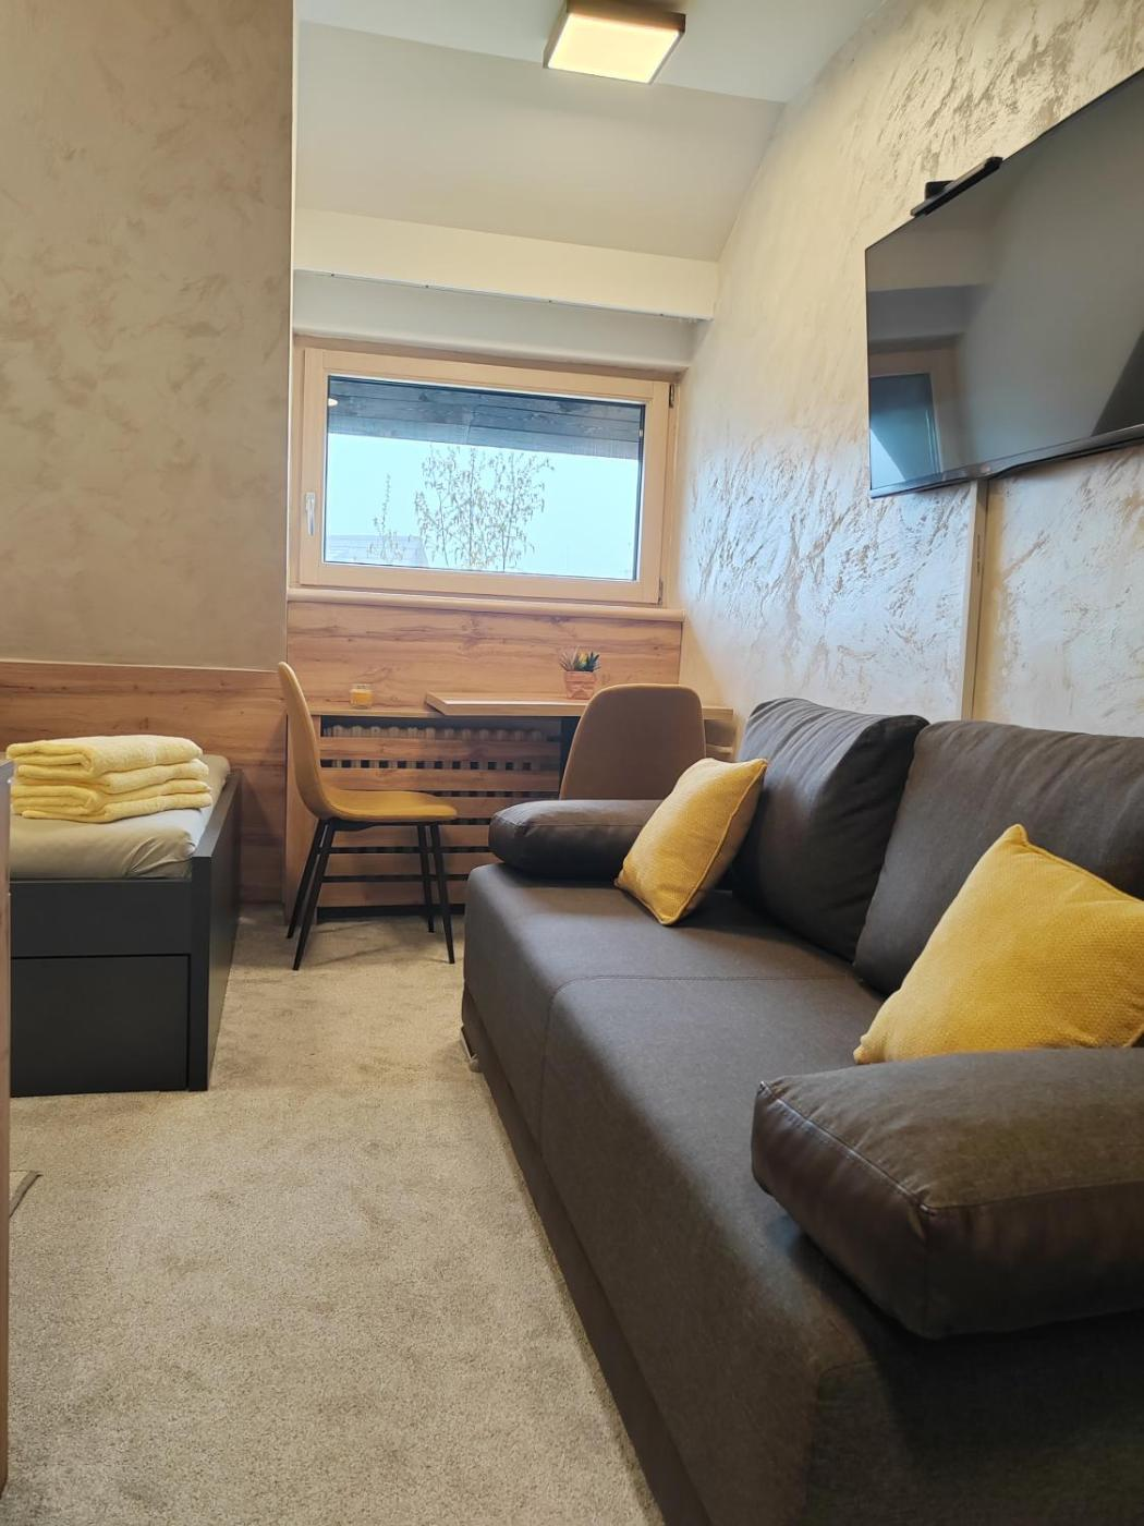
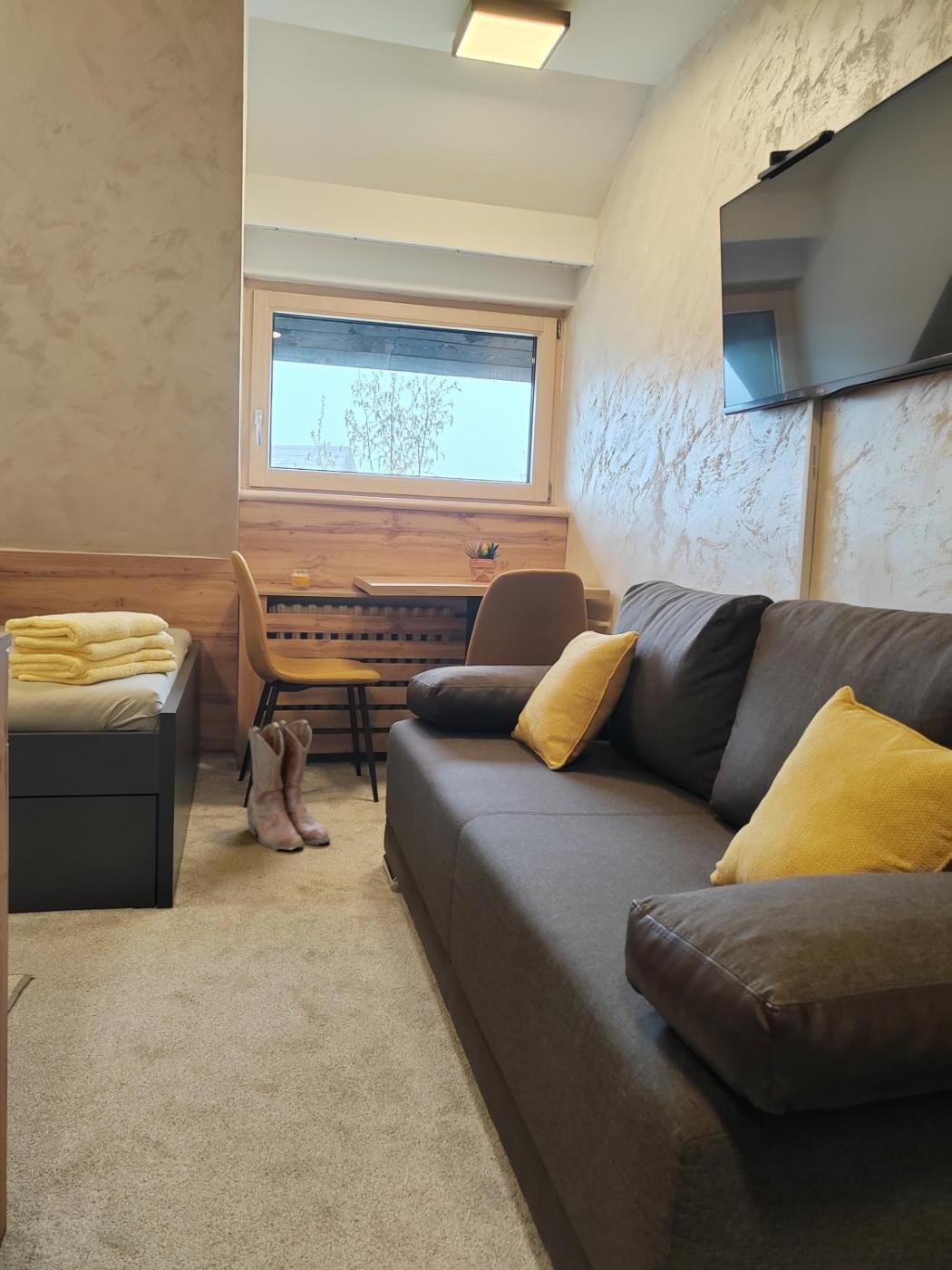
+ boots (288, 780)
